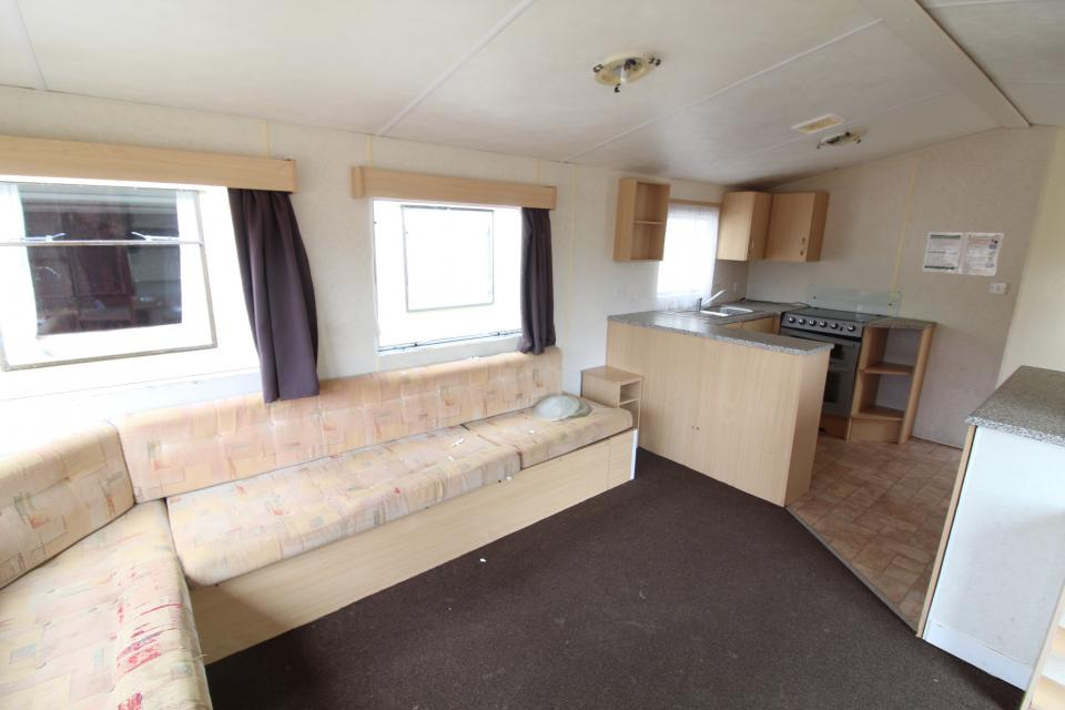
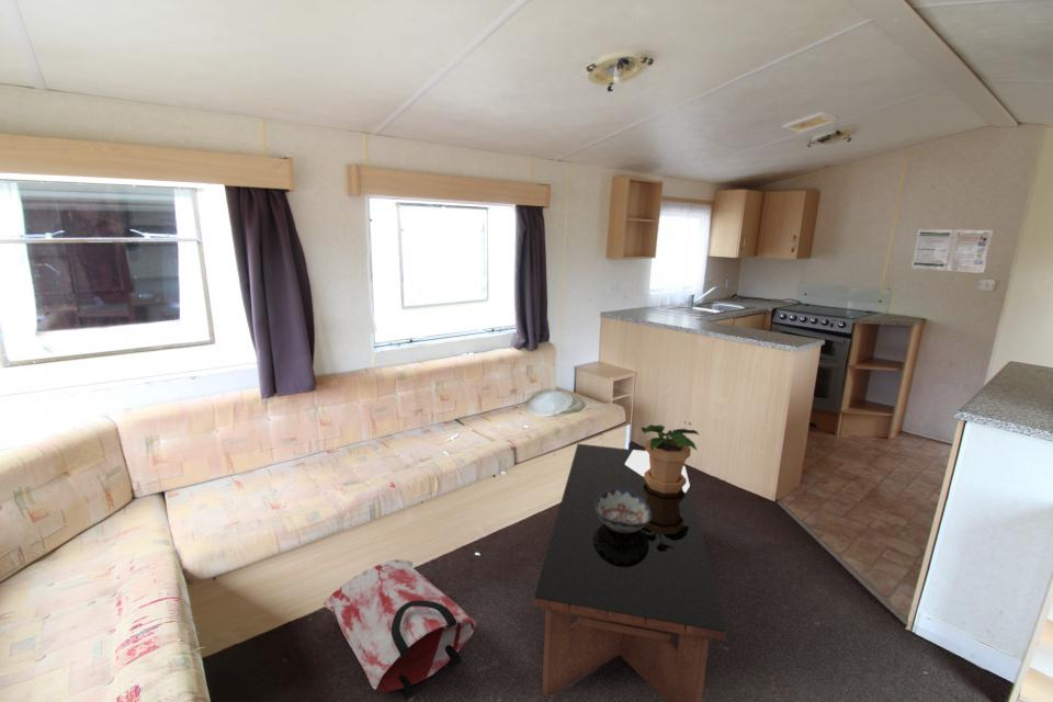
+ potted plant (666, 453)
+ coffee table (624, 548)
+ bag (397, 611)
+ decorative bowl (622, 514)
